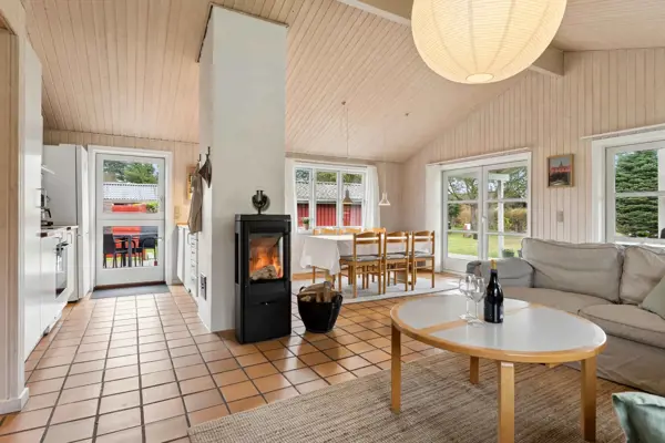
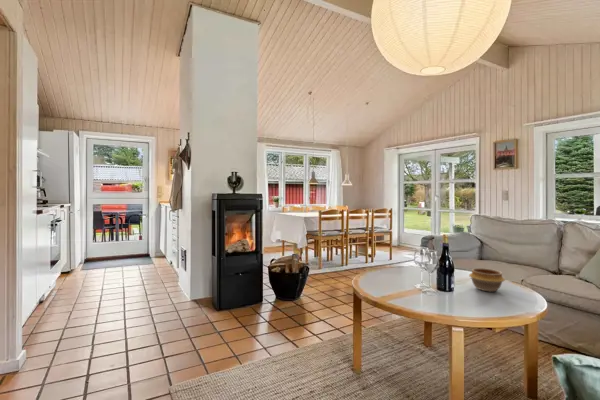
+ bowl (486, 280)
